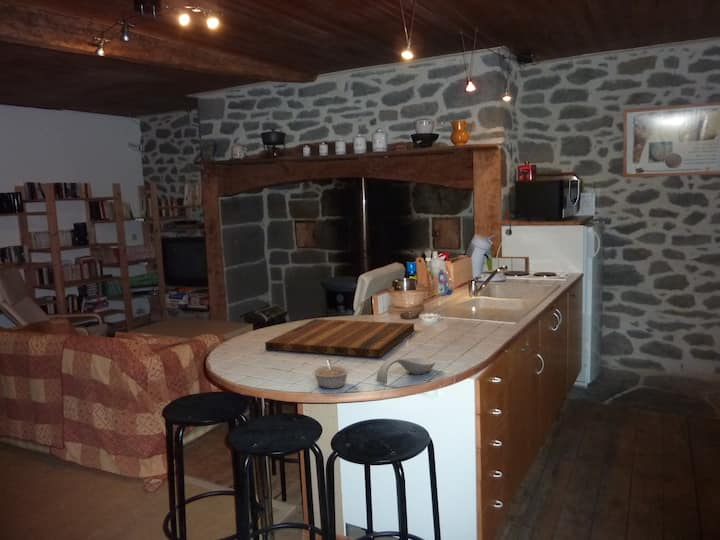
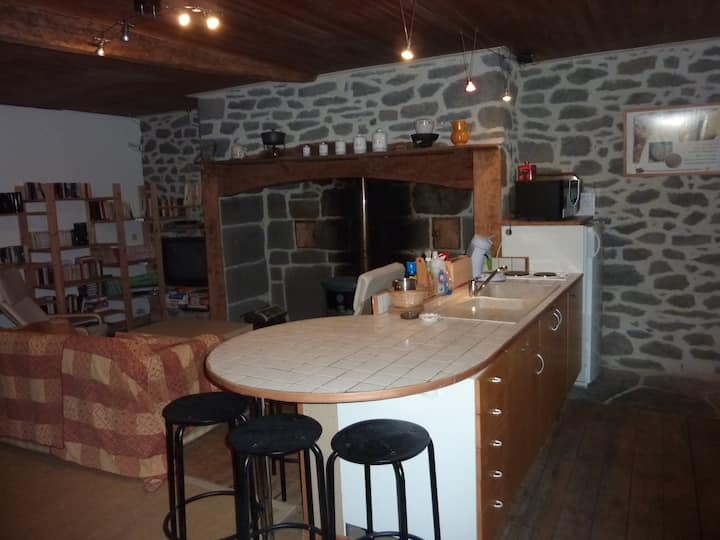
- spoon rest (406, 365)
- cutting board (343, 335)
- legume (330, 375)
